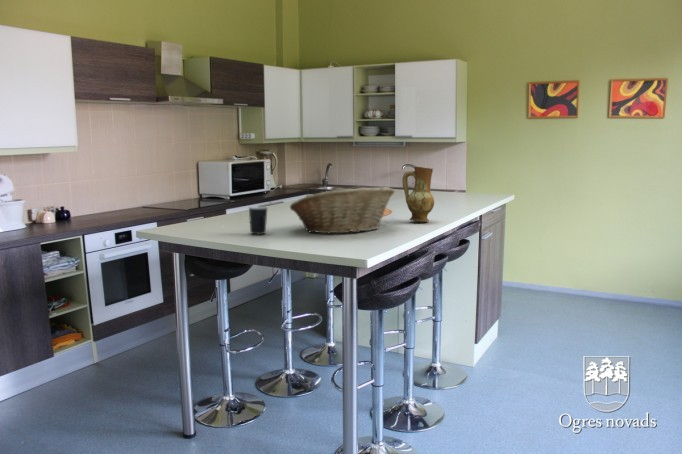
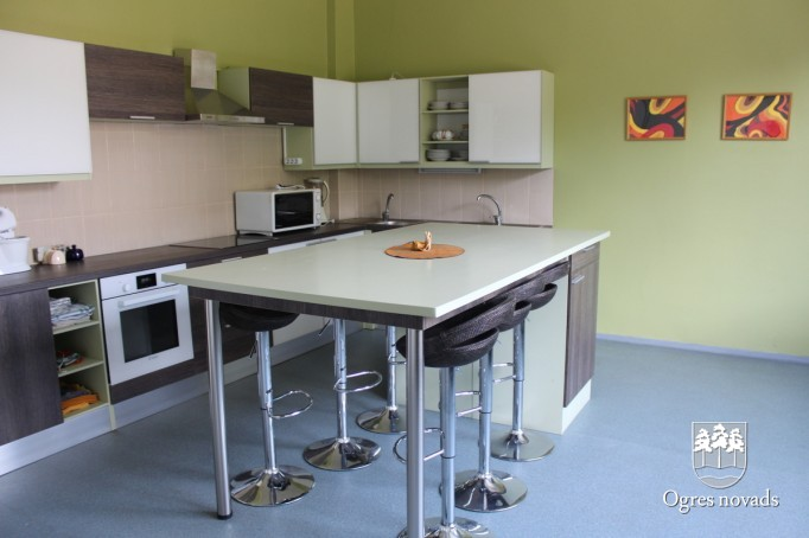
- ceramic jug (418, 194)
- fruit basket (343, 207)
- mug (260, 220)
